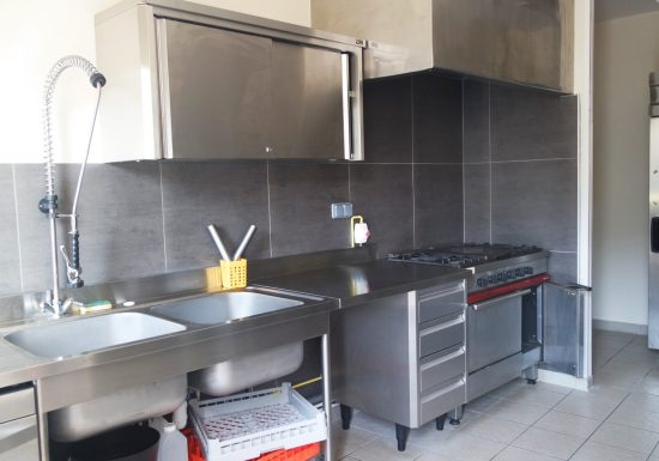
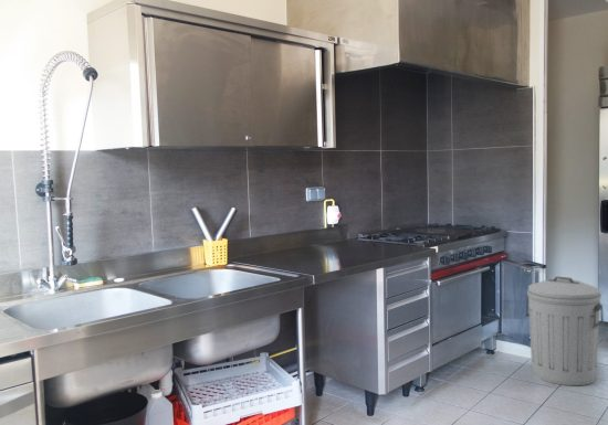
+ trash can (563, 326)
